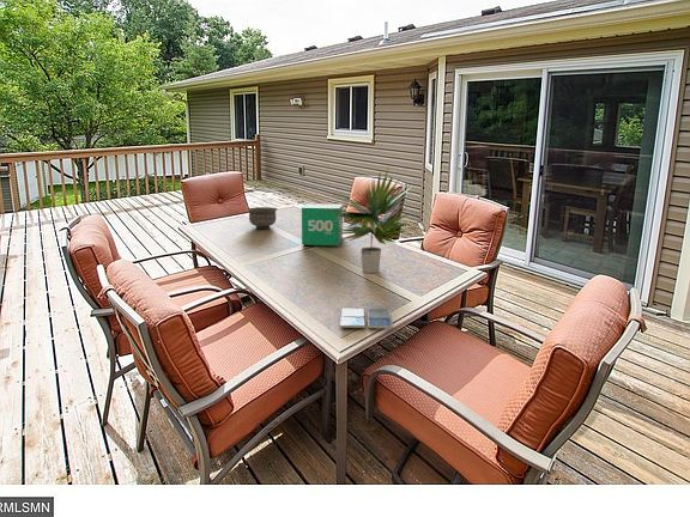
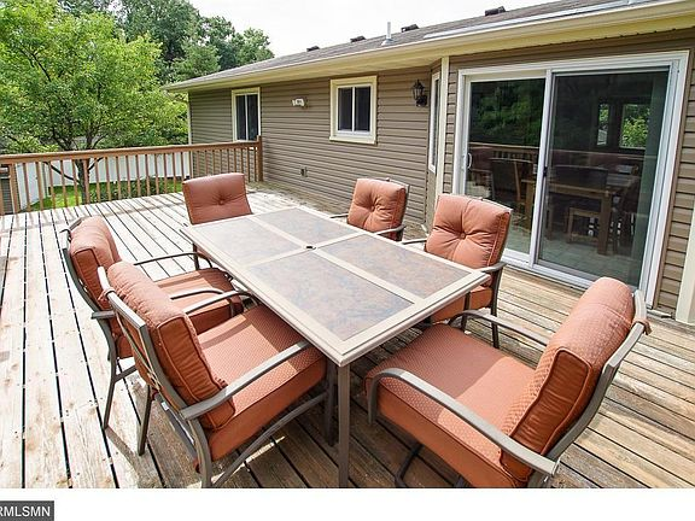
- plant (368, 218)
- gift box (322, 224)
- bowl (262, 218)
- drink coaster (368, 317)
